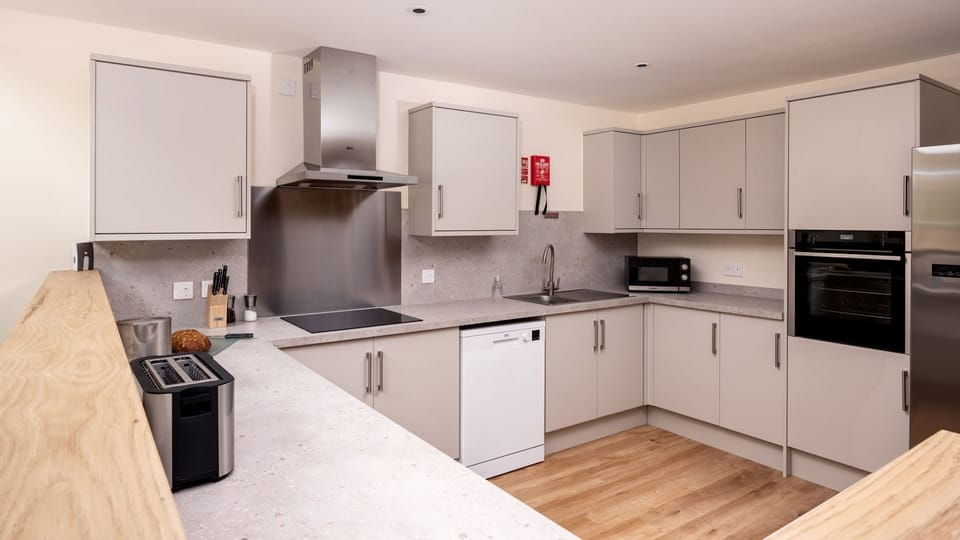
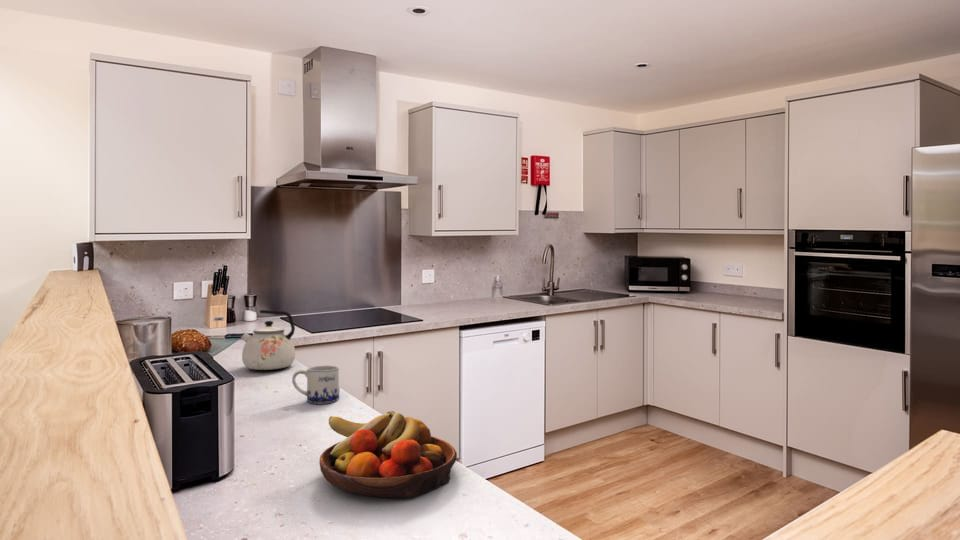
+ kettle (268, 339)
+ fruit bowl (387, 447)
+ mug (318, 384)
